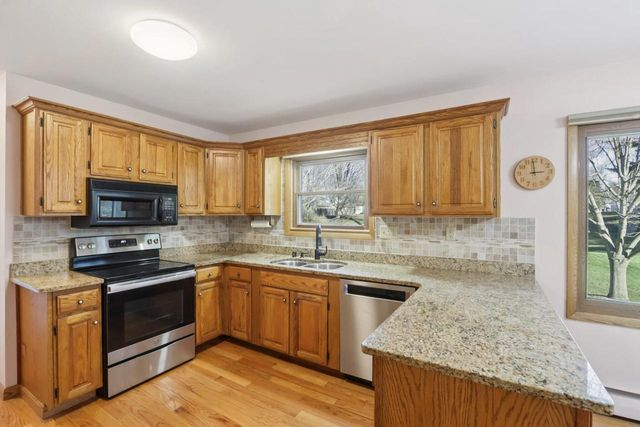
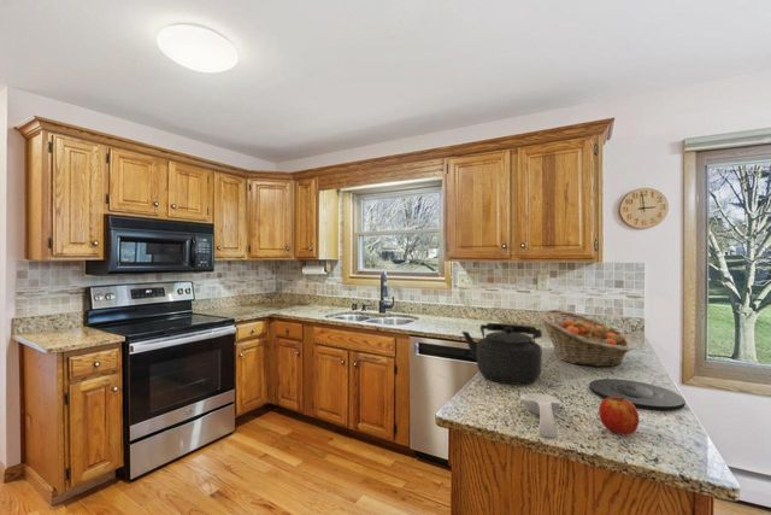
+ kettle (506, 350)
+ plate (634, 390)
+ spoon rest (542, 406)
+ fruit basket (583, 335)
+ apple (618, 412)
